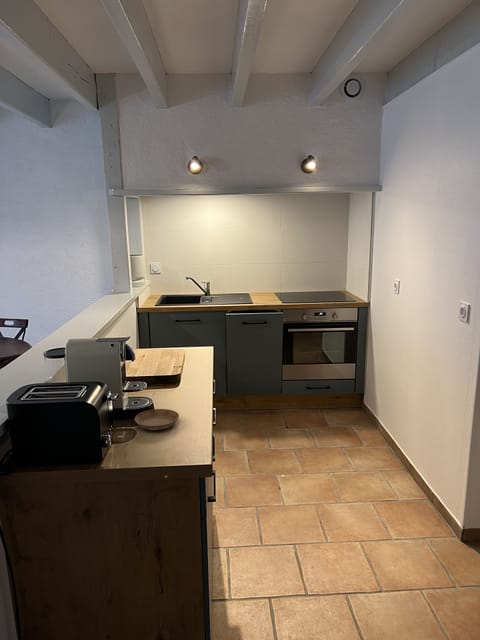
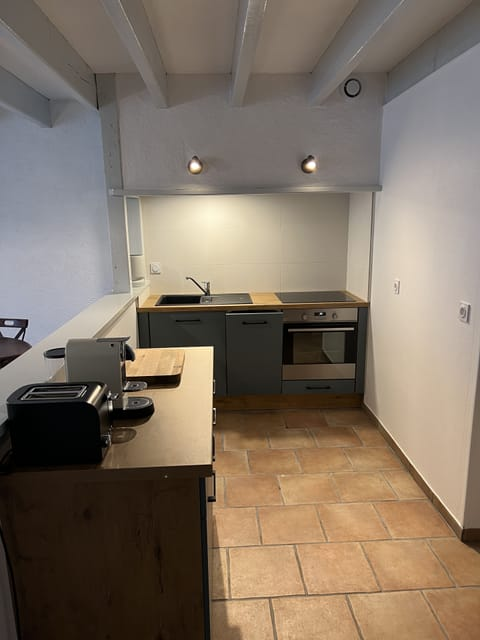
- saucer (157, 420)
